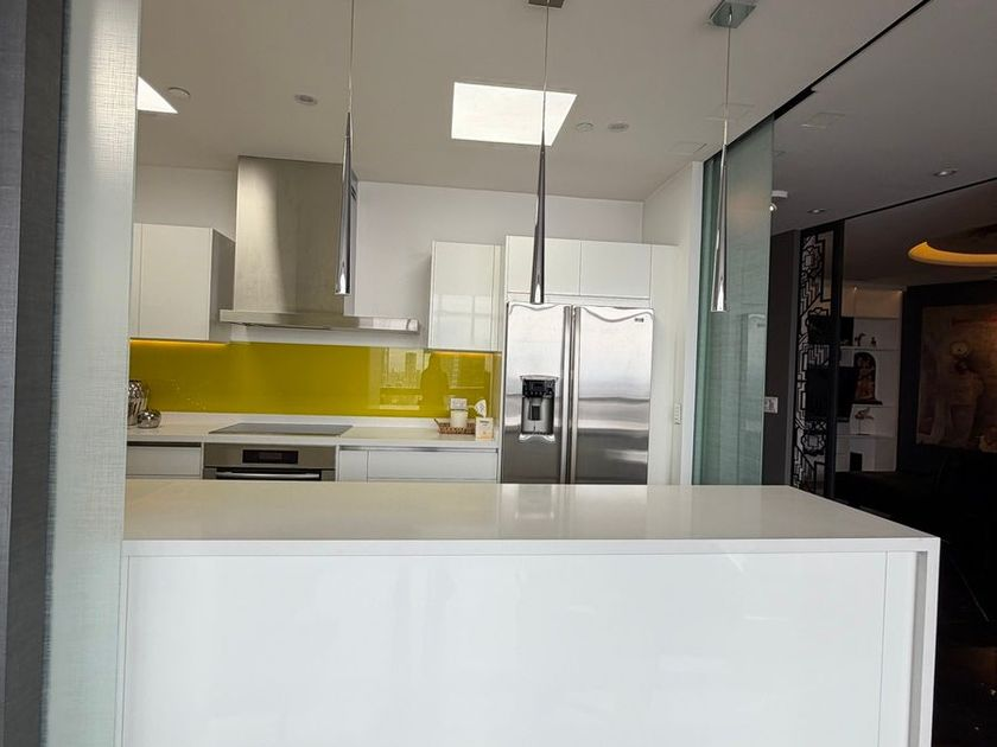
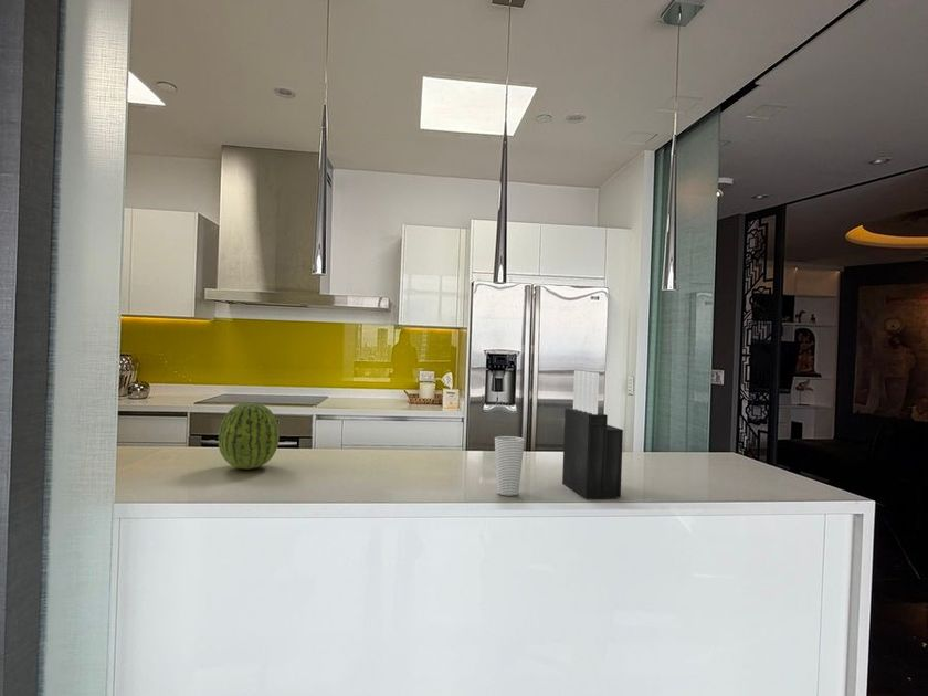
+ knife block (595, 431)
+ cup (508, 465)
+ fruit (249, 435)
